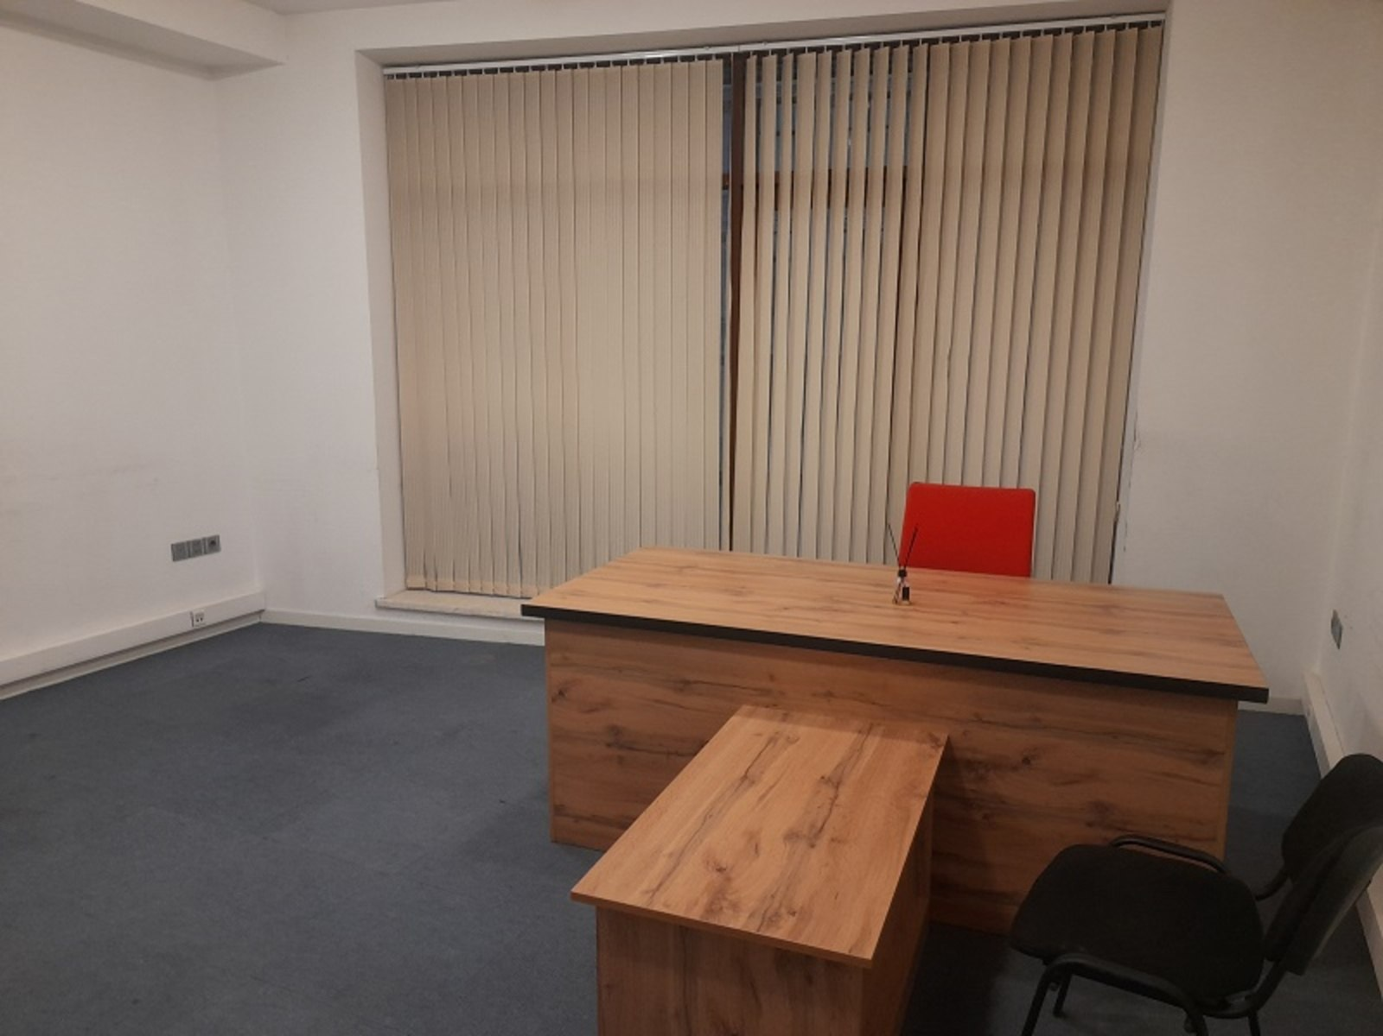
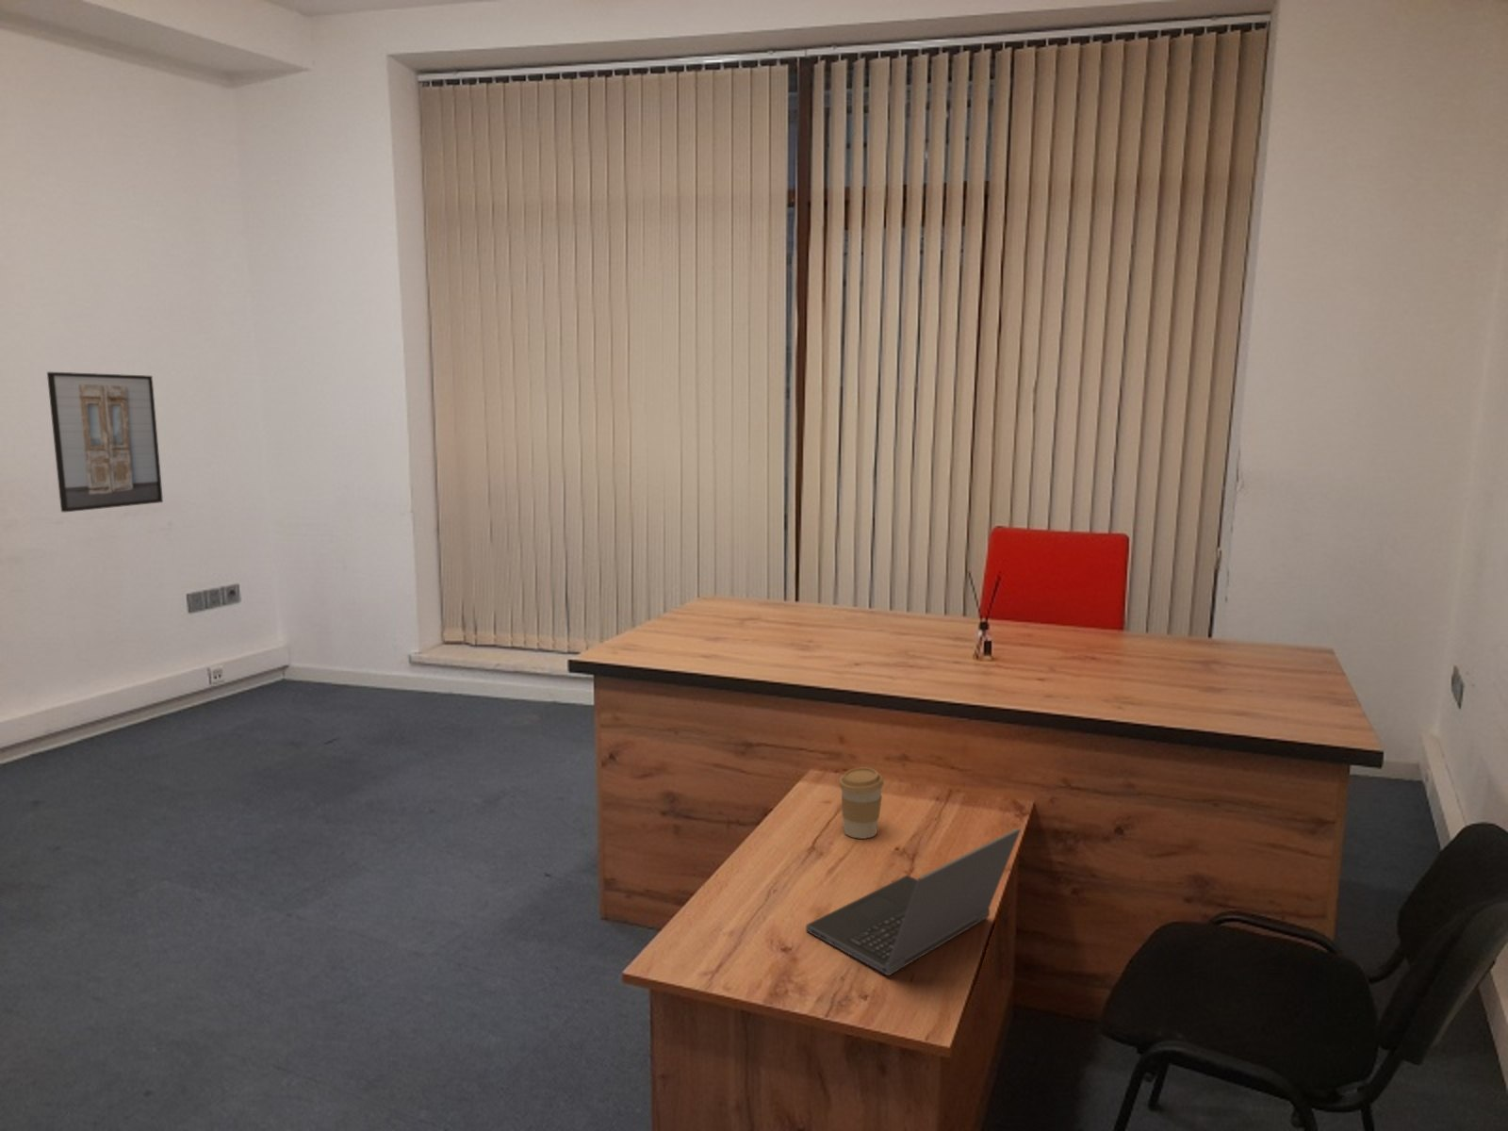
+ laptop computer (912, 879)
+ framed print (108, 441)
+ coffee cup (861, 802)
